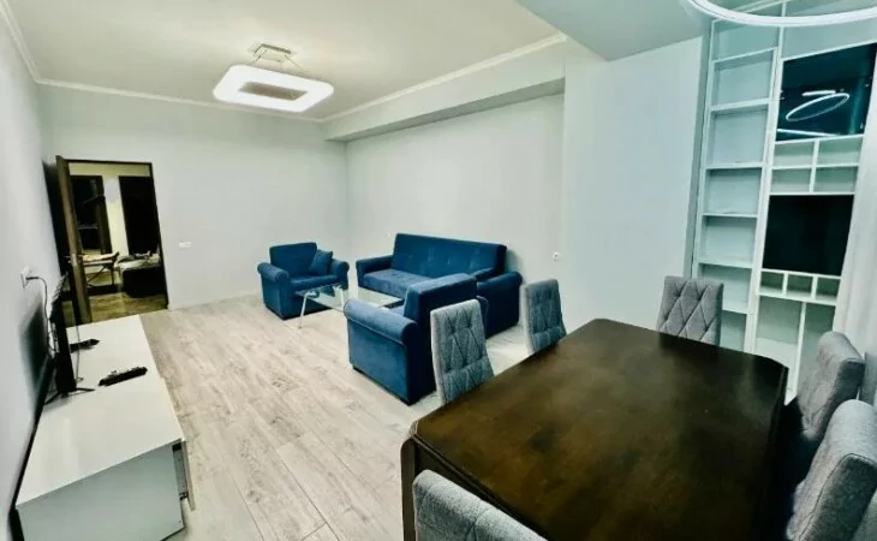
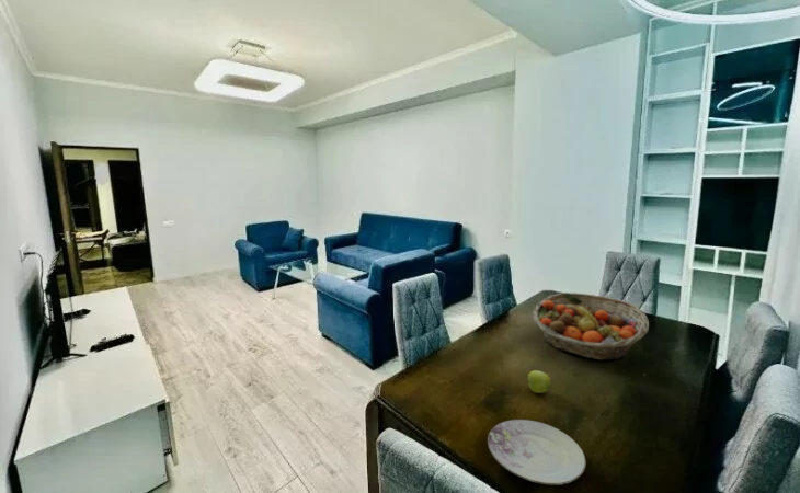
+ fruit basket (585, 323)
+ apple (537, 381)
+ plate (534, 451)
